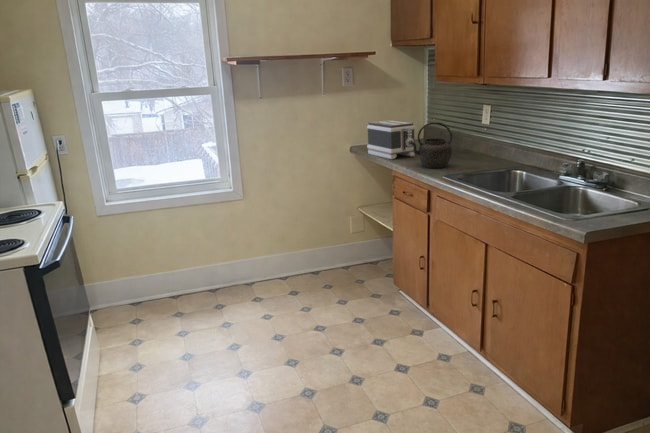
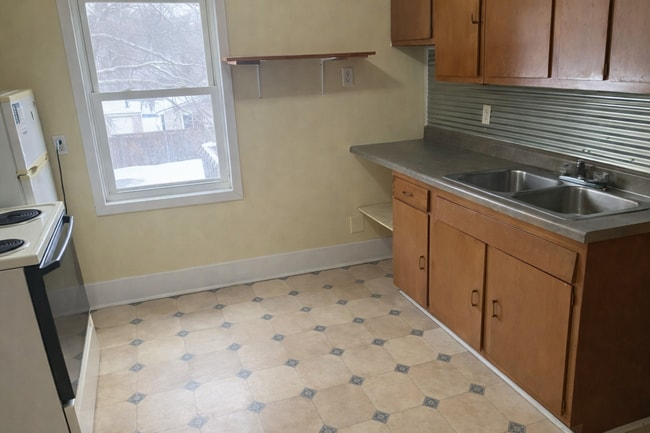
- kettle (430, 144)
- toaster (392, 139)
